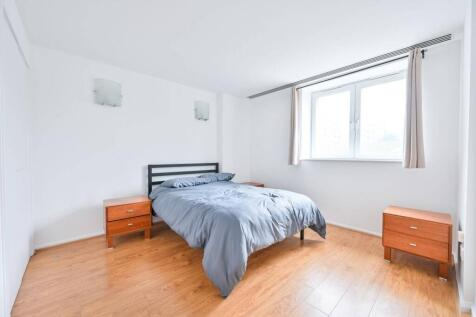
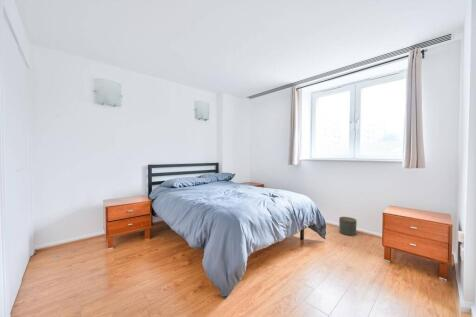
+ planter (347, 225)
